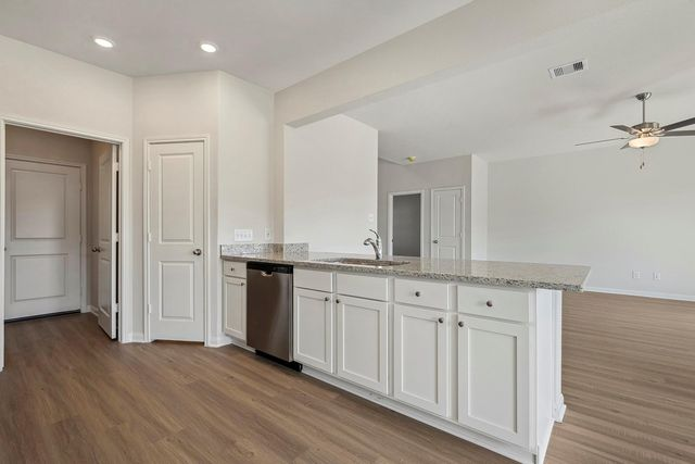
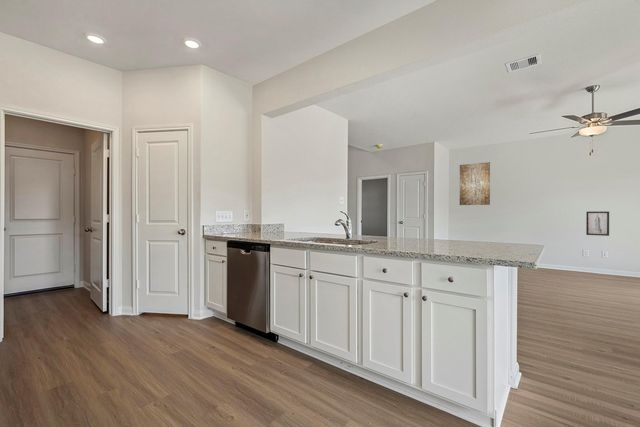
+ wall art (597, 223)
+ wall art (474, 184)
